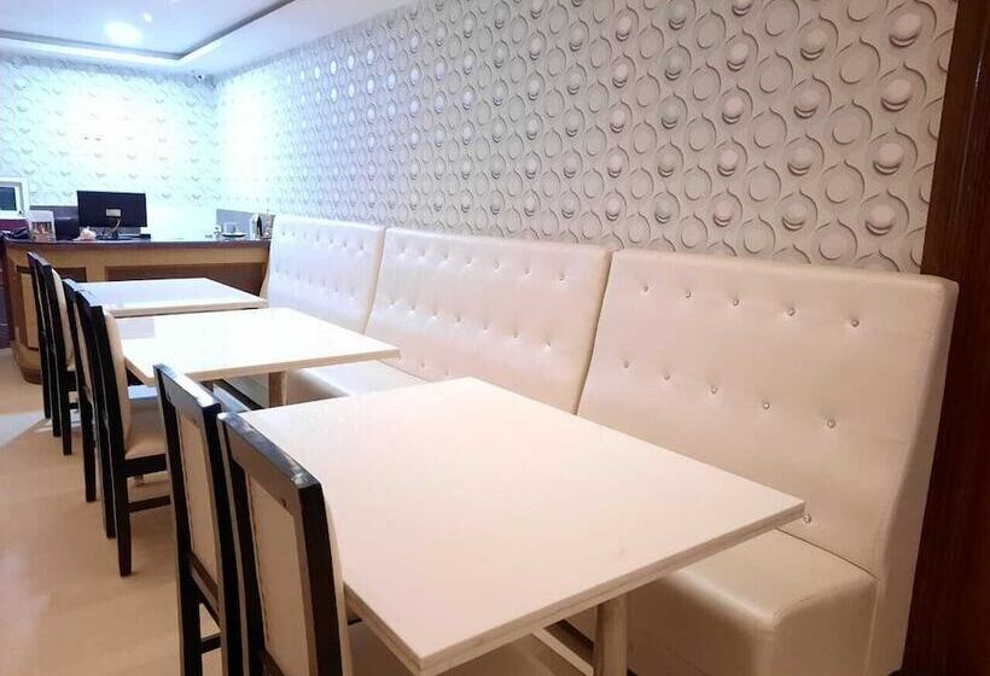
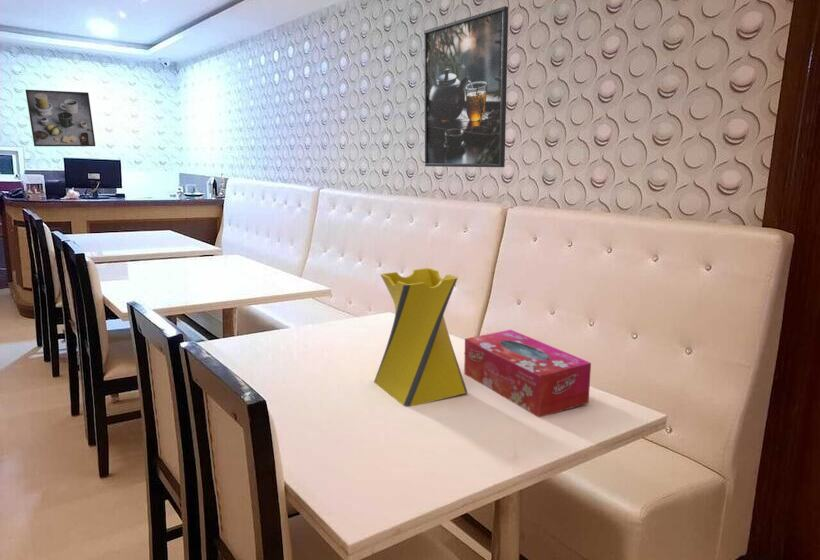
+ tissue box (523, 369)
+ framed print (61, 119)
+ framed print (462, 95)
+ vase (418, 332)
